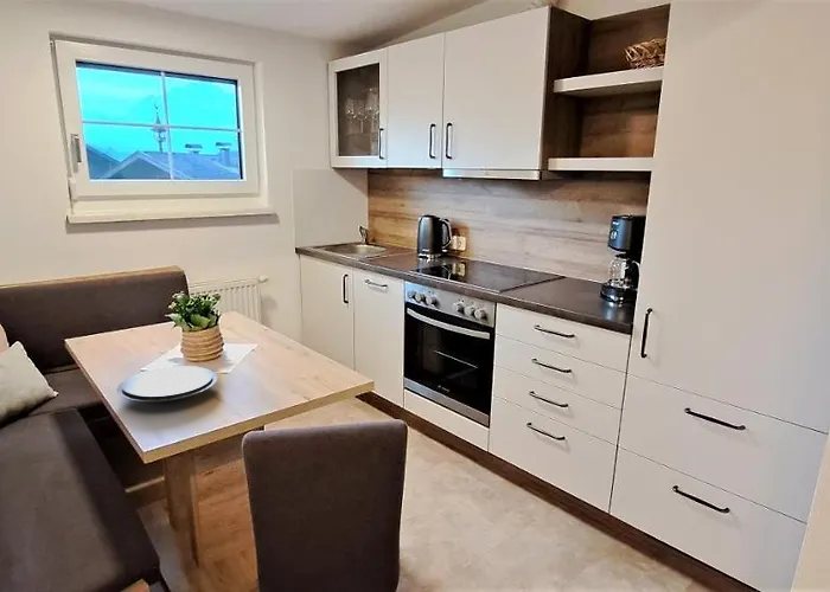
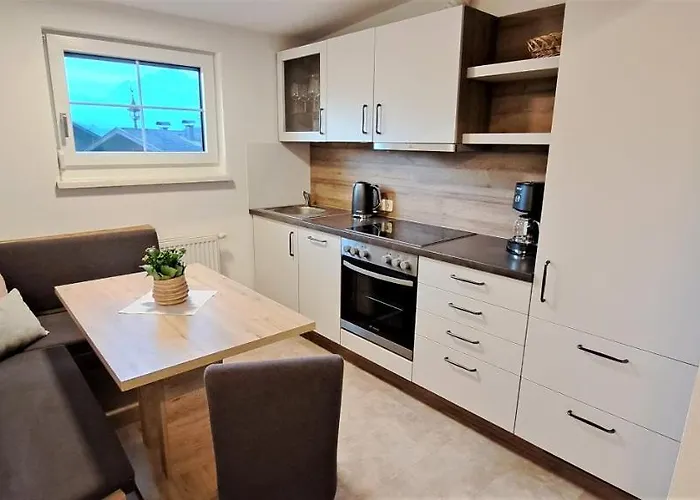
- plate (168, 387)
